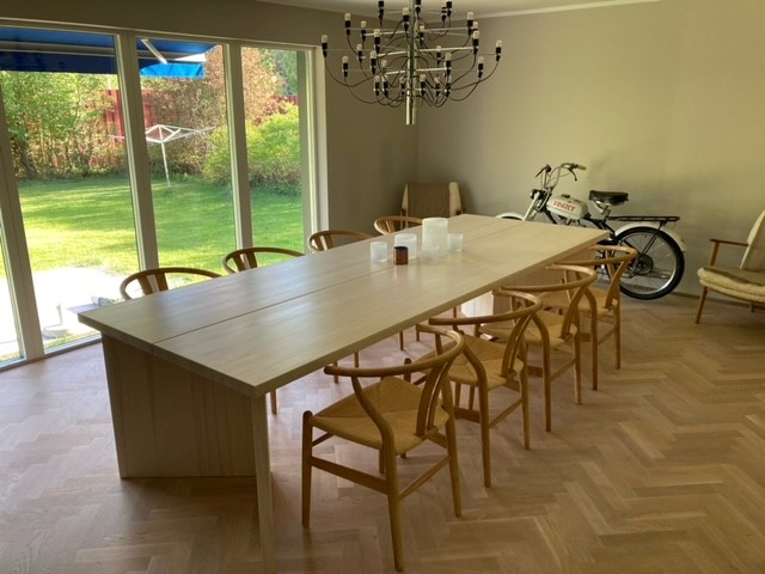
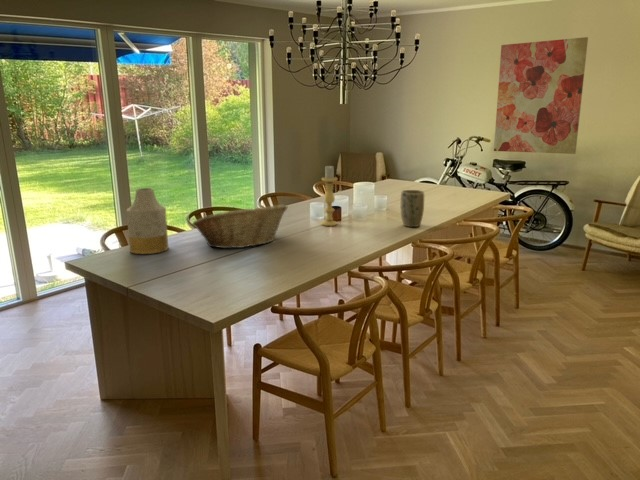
+ plant pot (412, 208)
+ candle holder (329, 194)
+ vase (147, 219)
+ fruit basket (241, 223)
+ wall art (537, 98)
